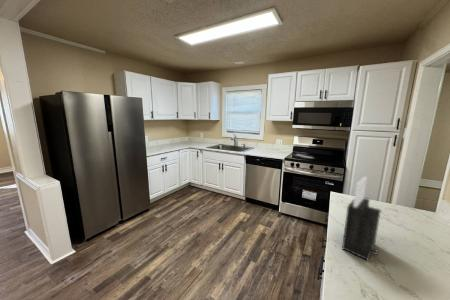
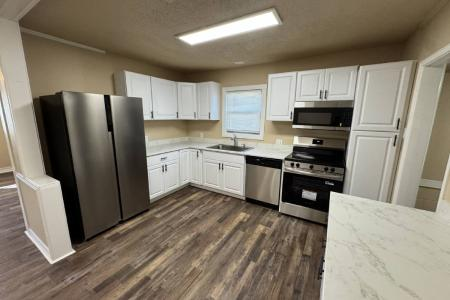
- knife block (366, 215)
